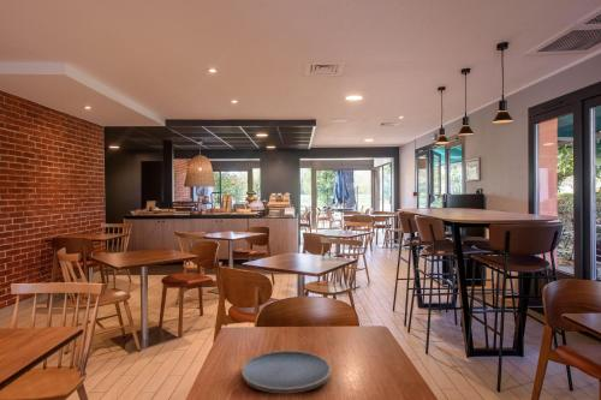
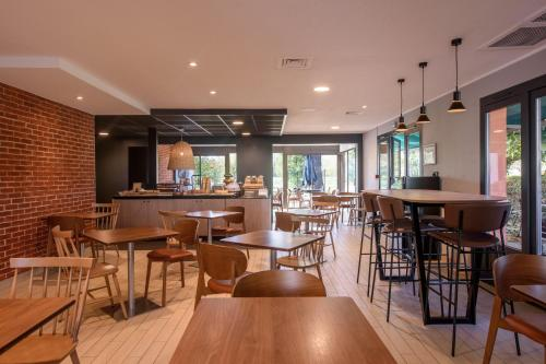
- plate (286, 370)
